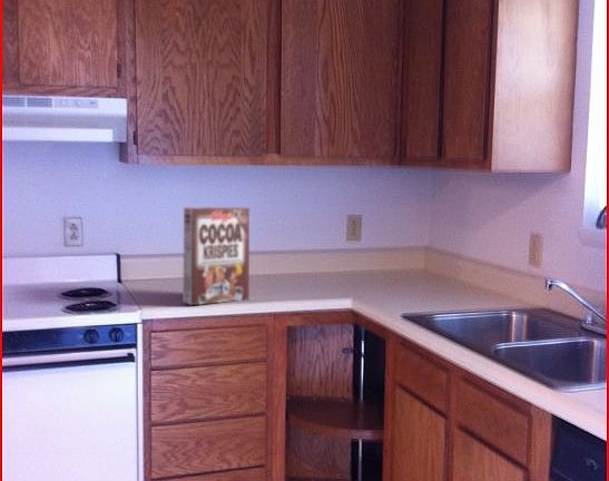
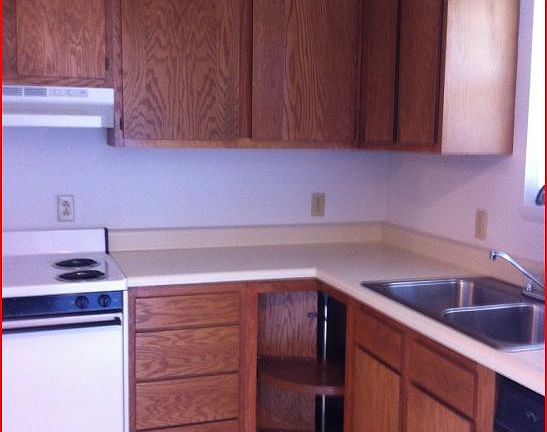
- cereal box (216, 254)
